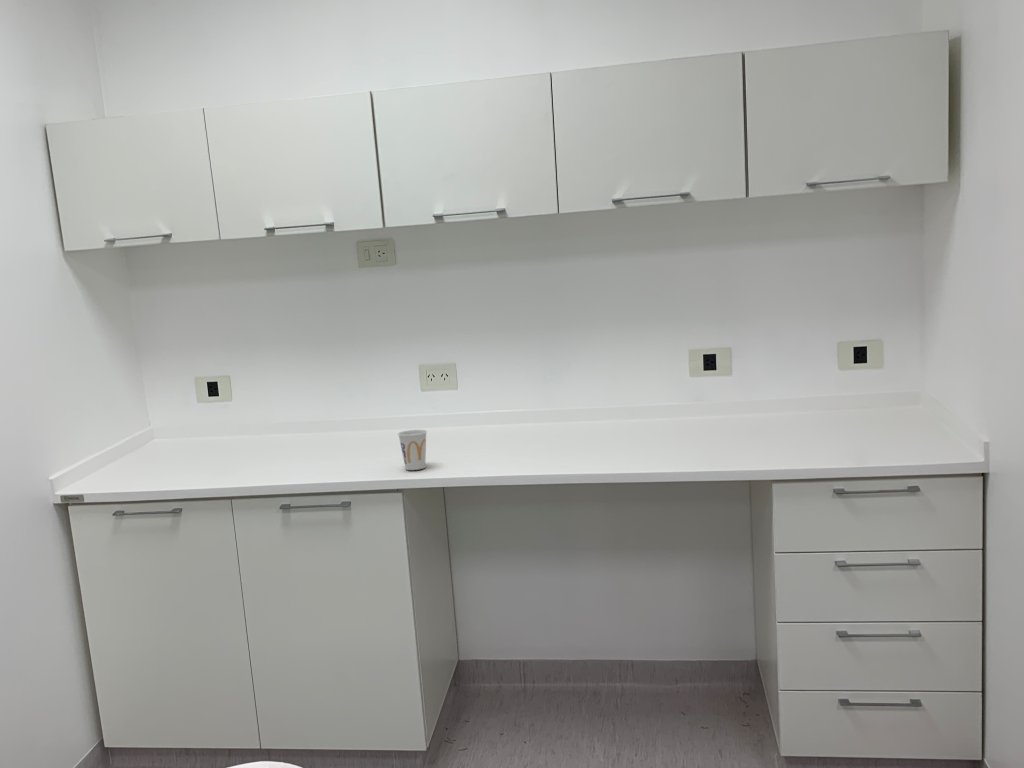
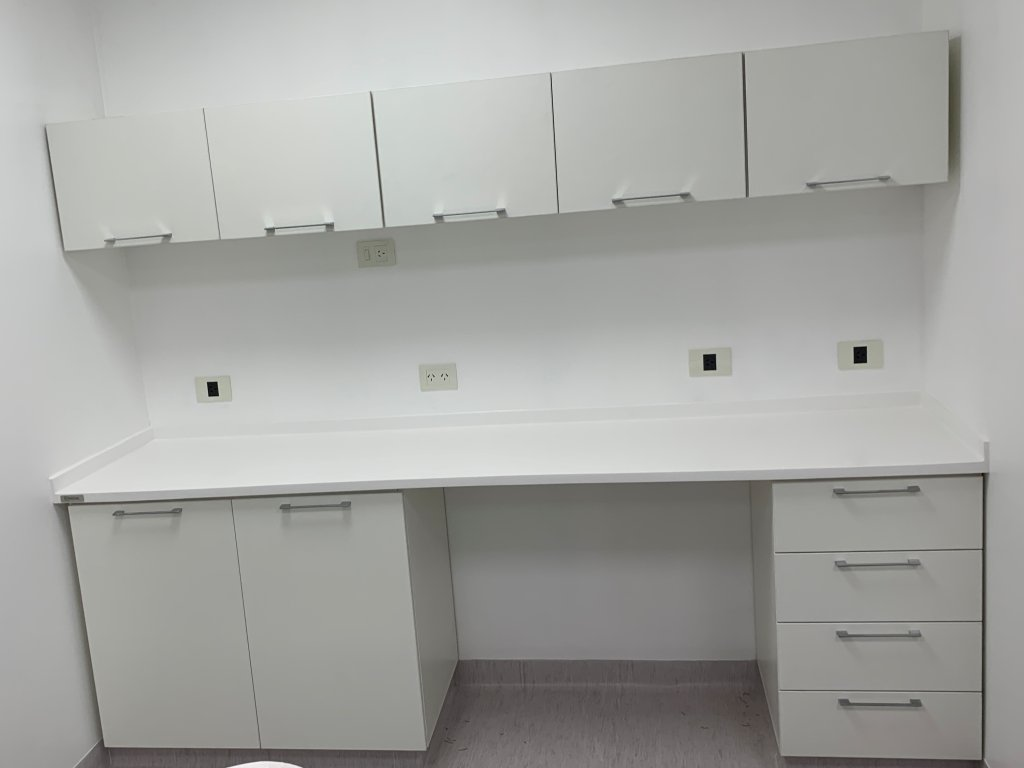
- cup (413, 450)
